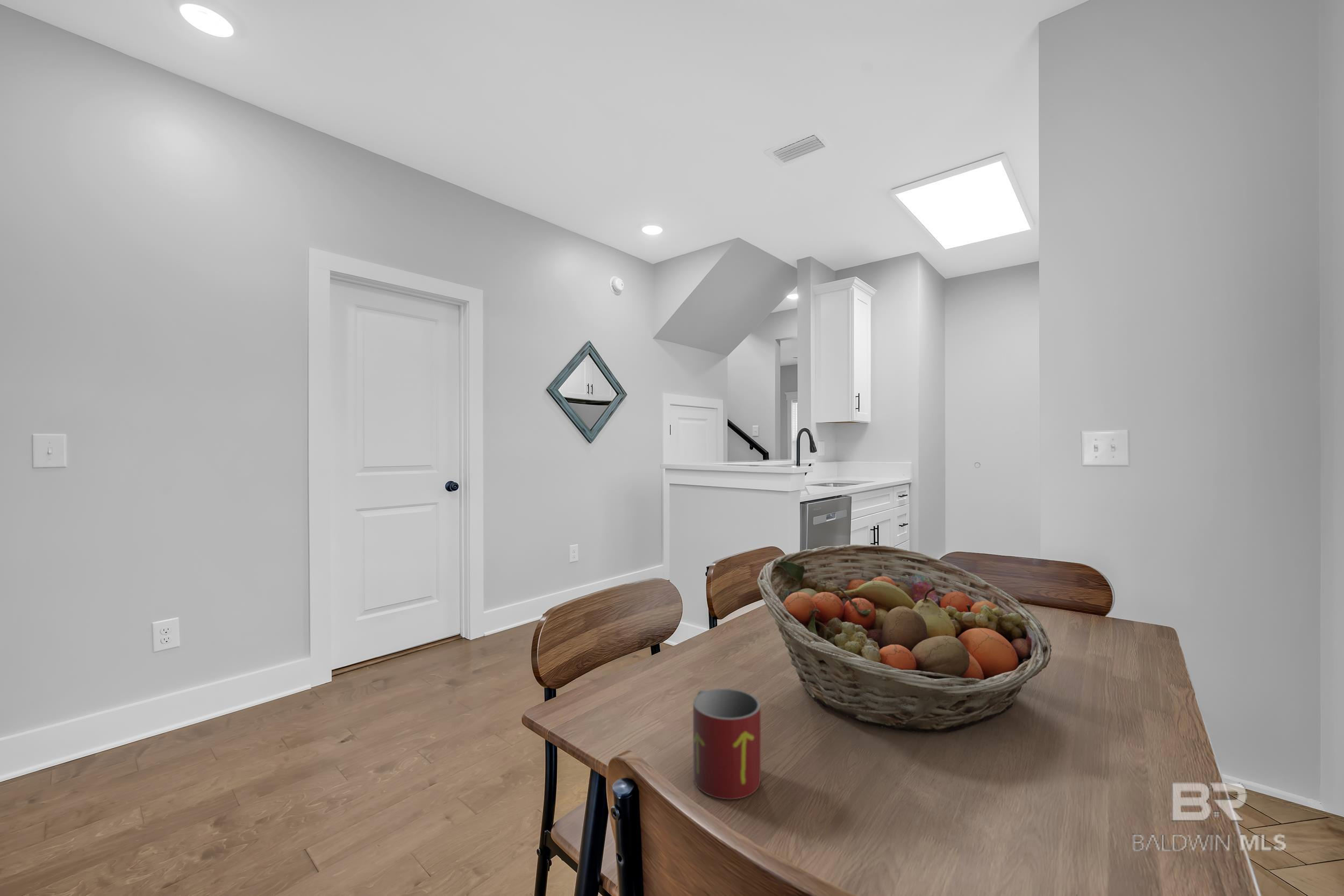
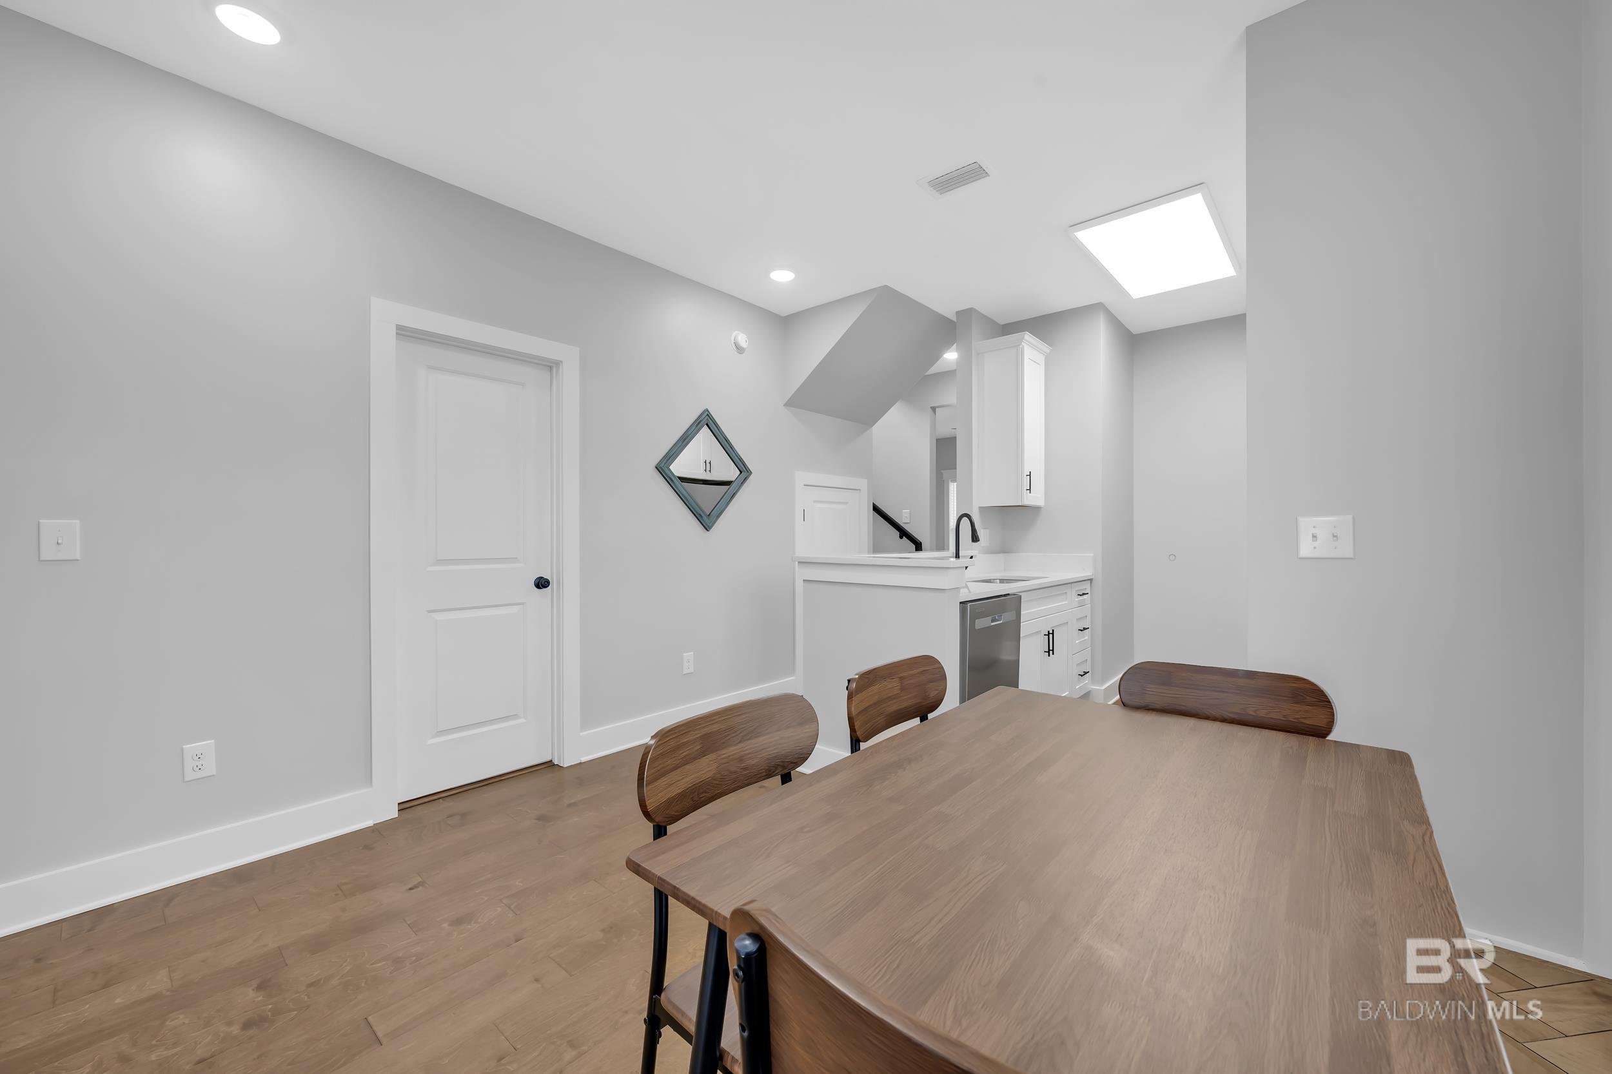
- mug (720, 734)
- fruit basket (897, 623)
